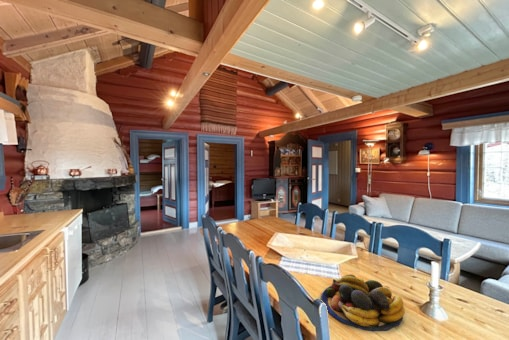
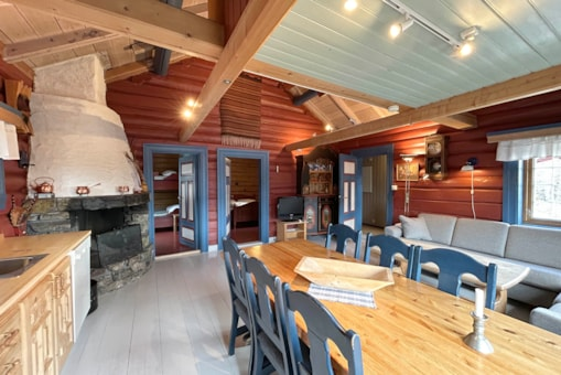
- fruit bowl (358, 291)
